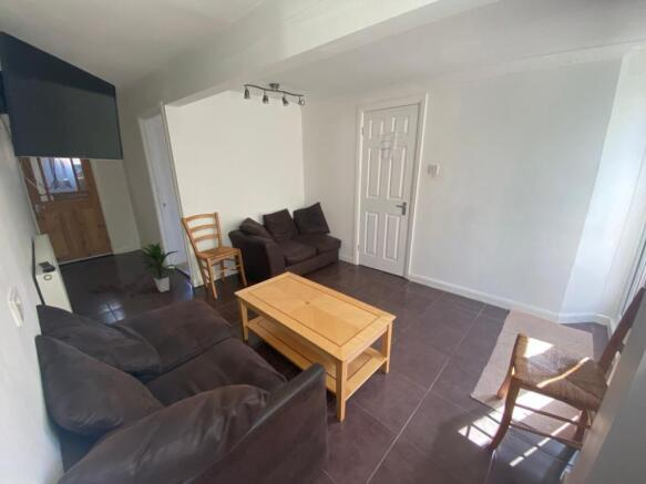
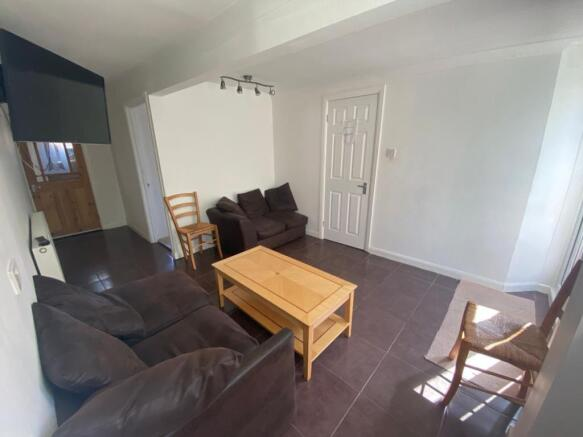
- indoor plant (157, 266)
